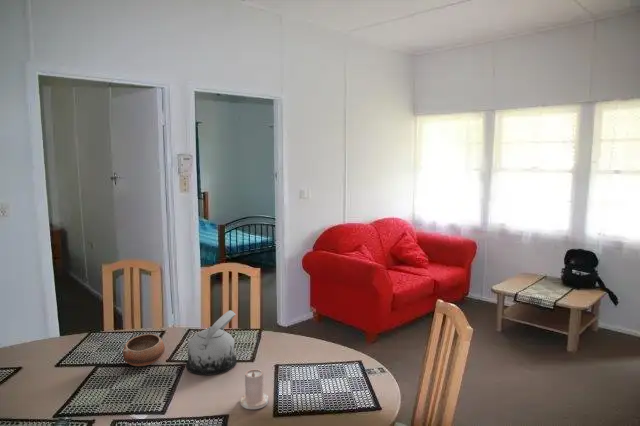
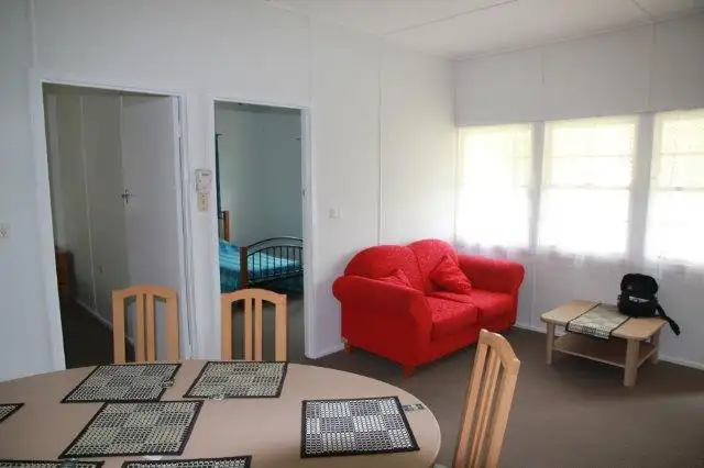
- teapot (213, 337)
- bowl (144, 351)
- candle (254, 385)
